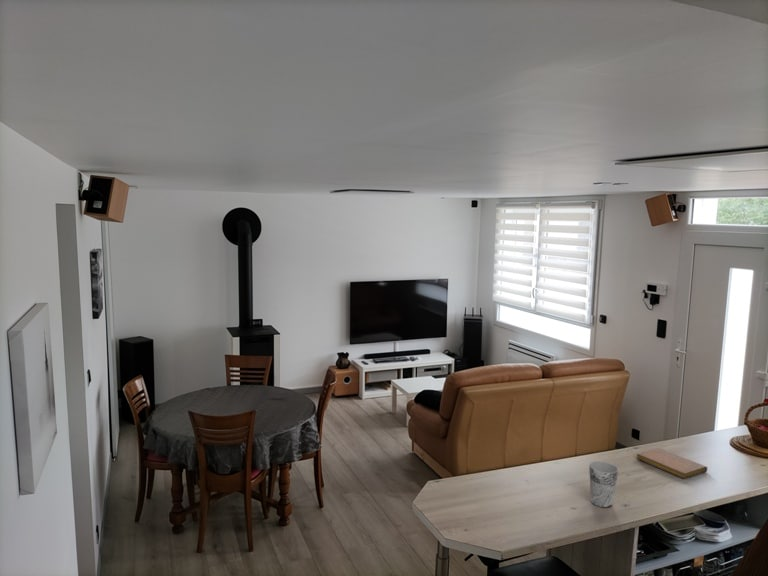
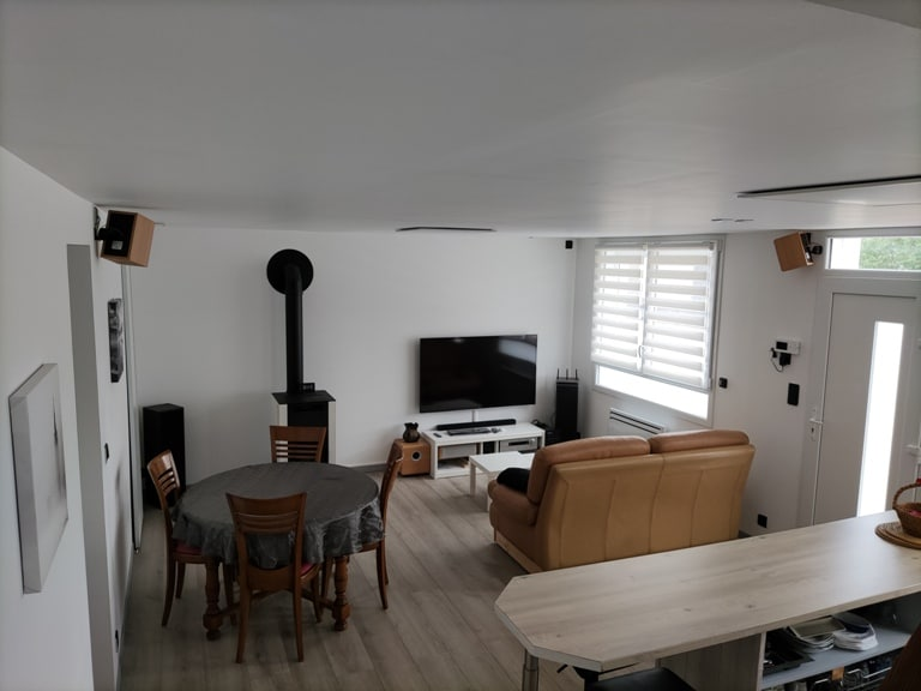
- notebook (670, 462)
- cup (602, 484)
